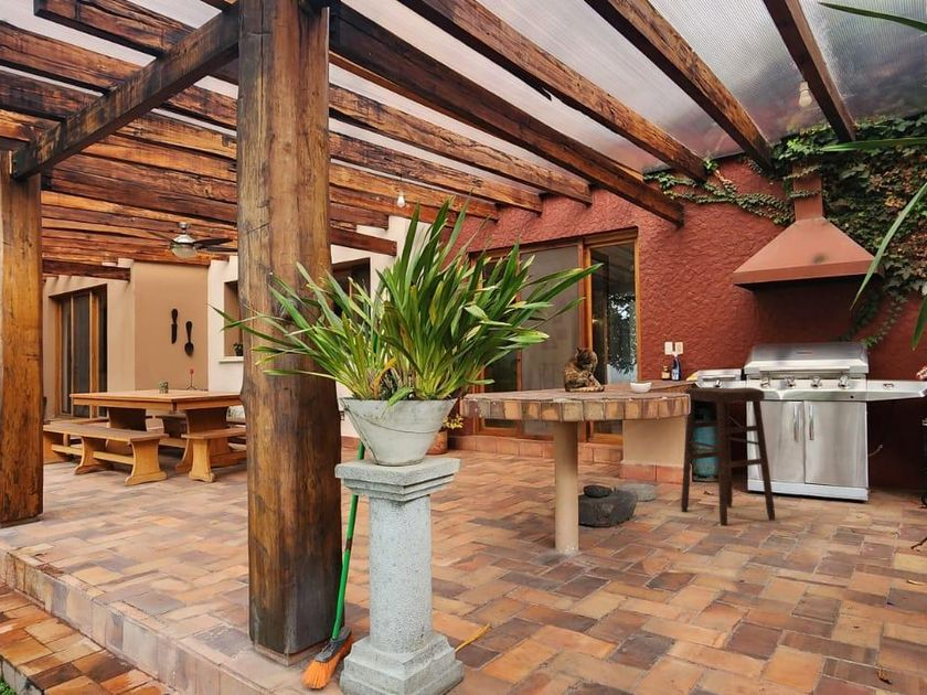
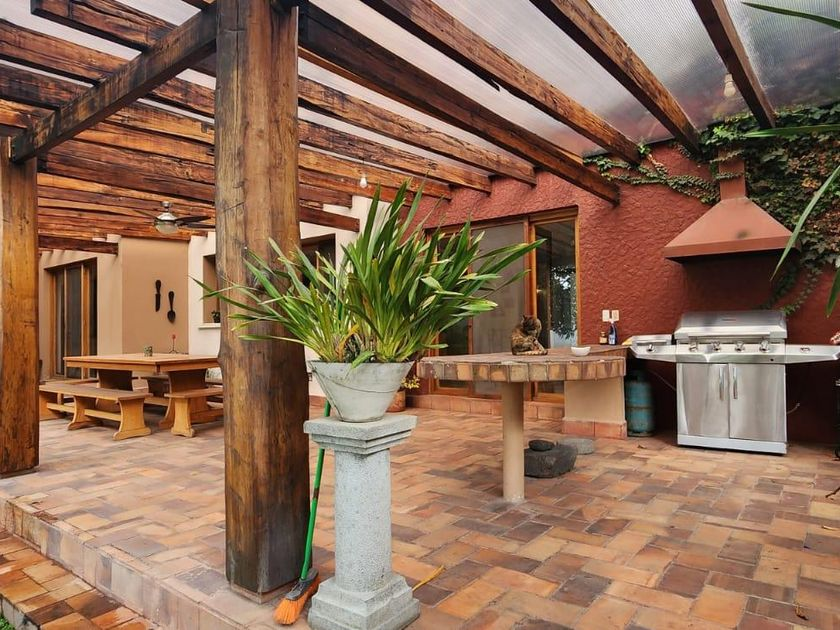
- stool (725, 451)
